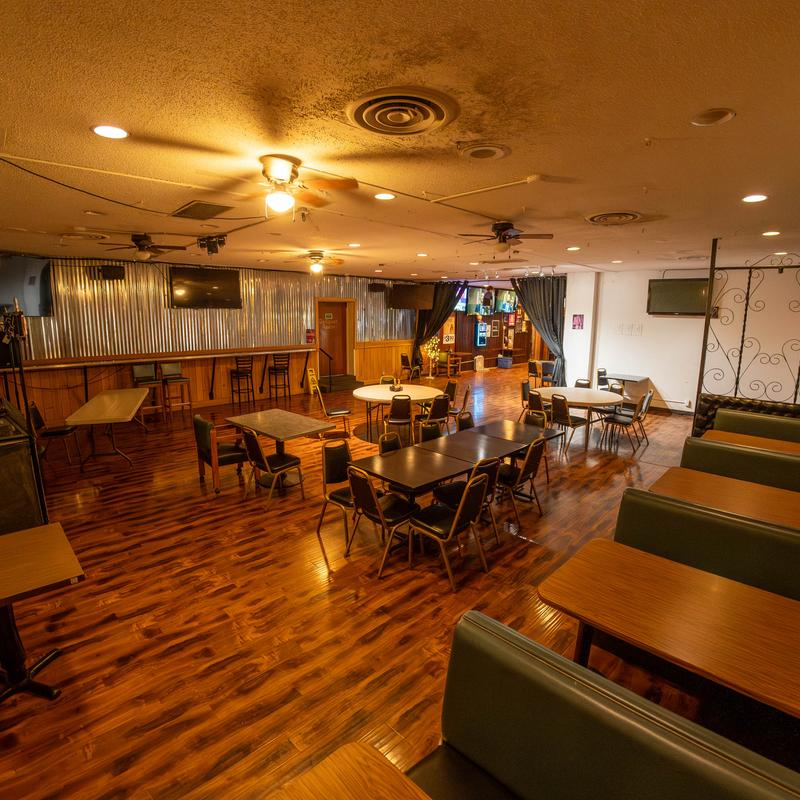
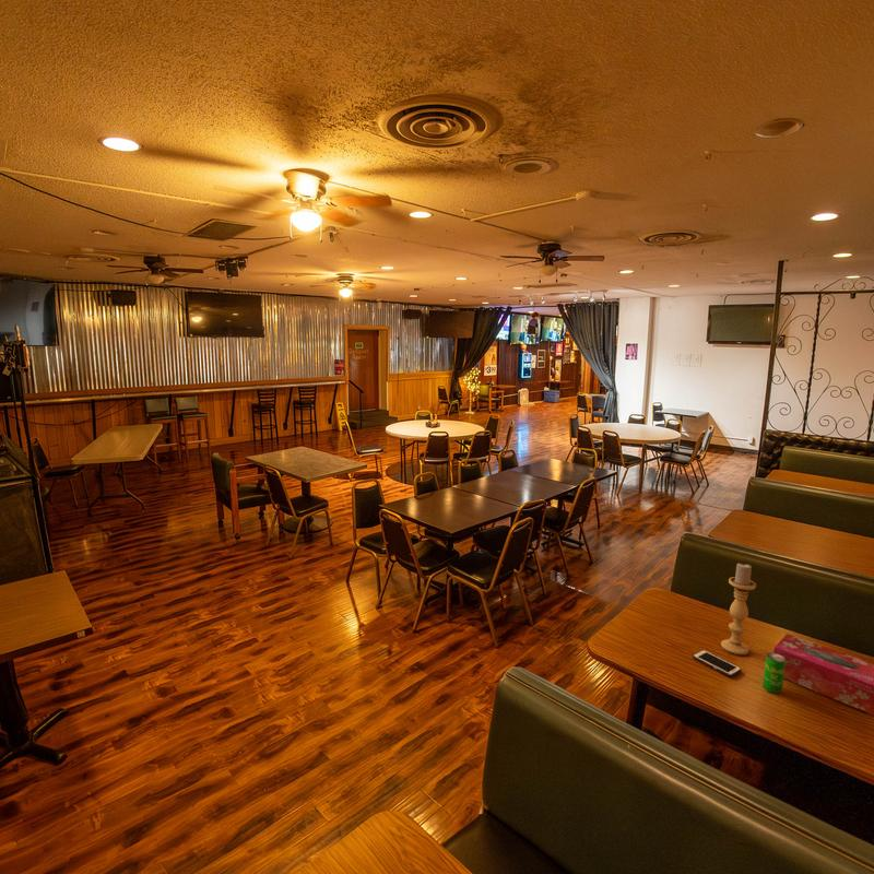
+ candle holder (739, 605)
+ tissue box (827, 671)
+ beverage can (773, 673)
+ cell phone (716, 662)
